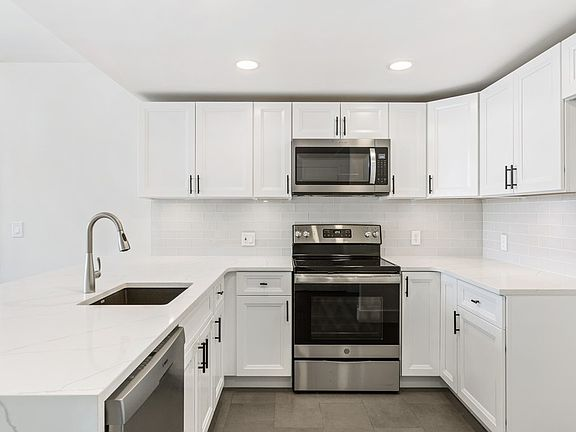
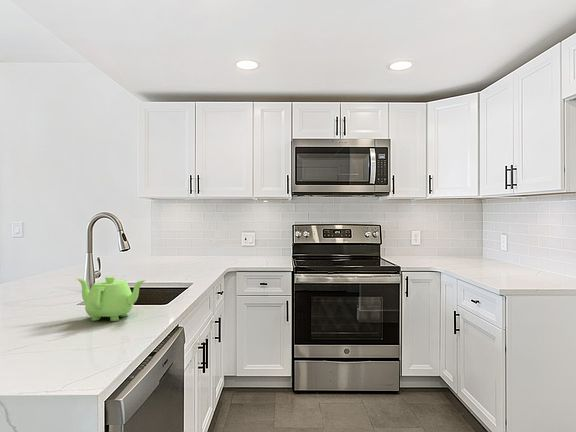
+ teapot (110, 297)
